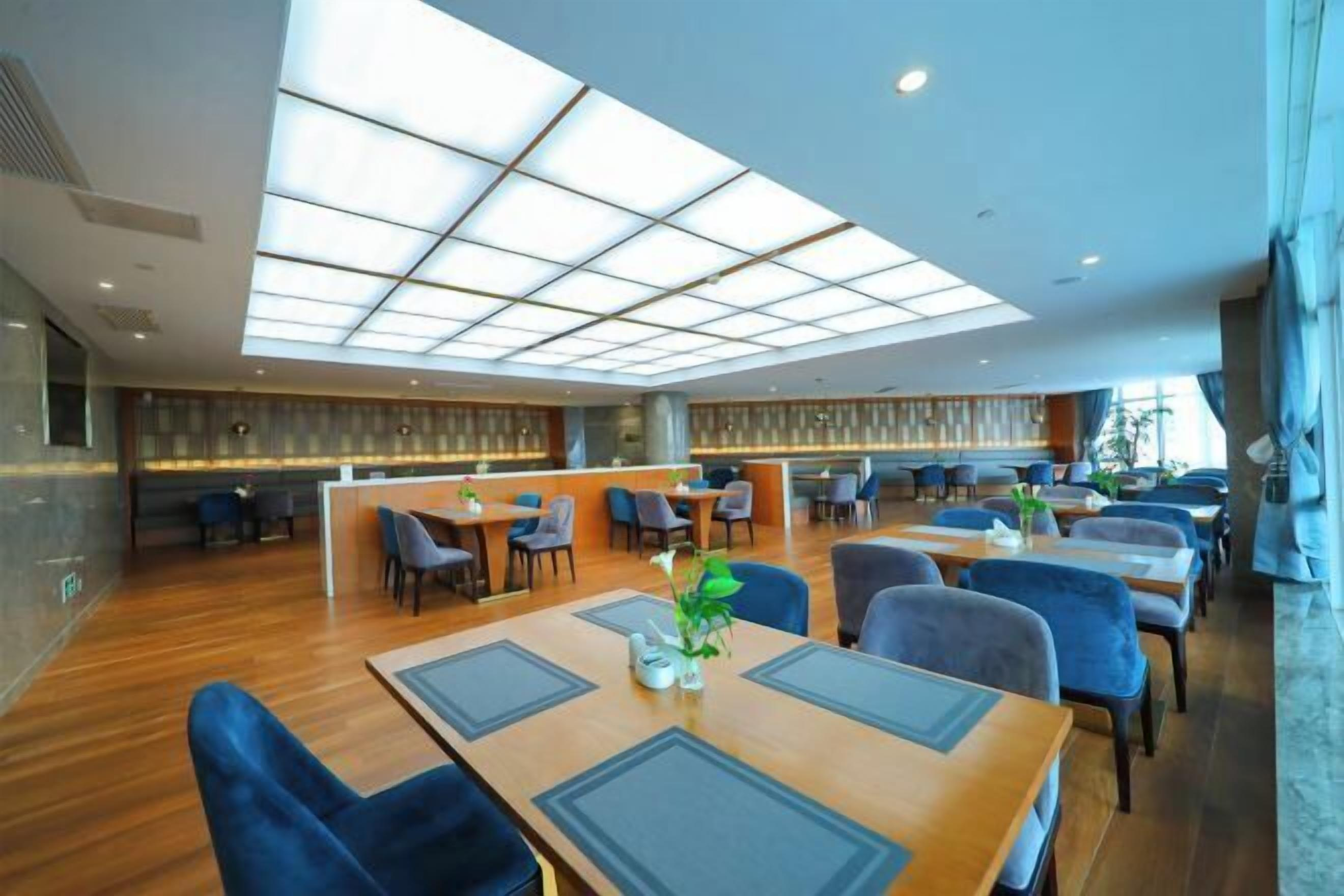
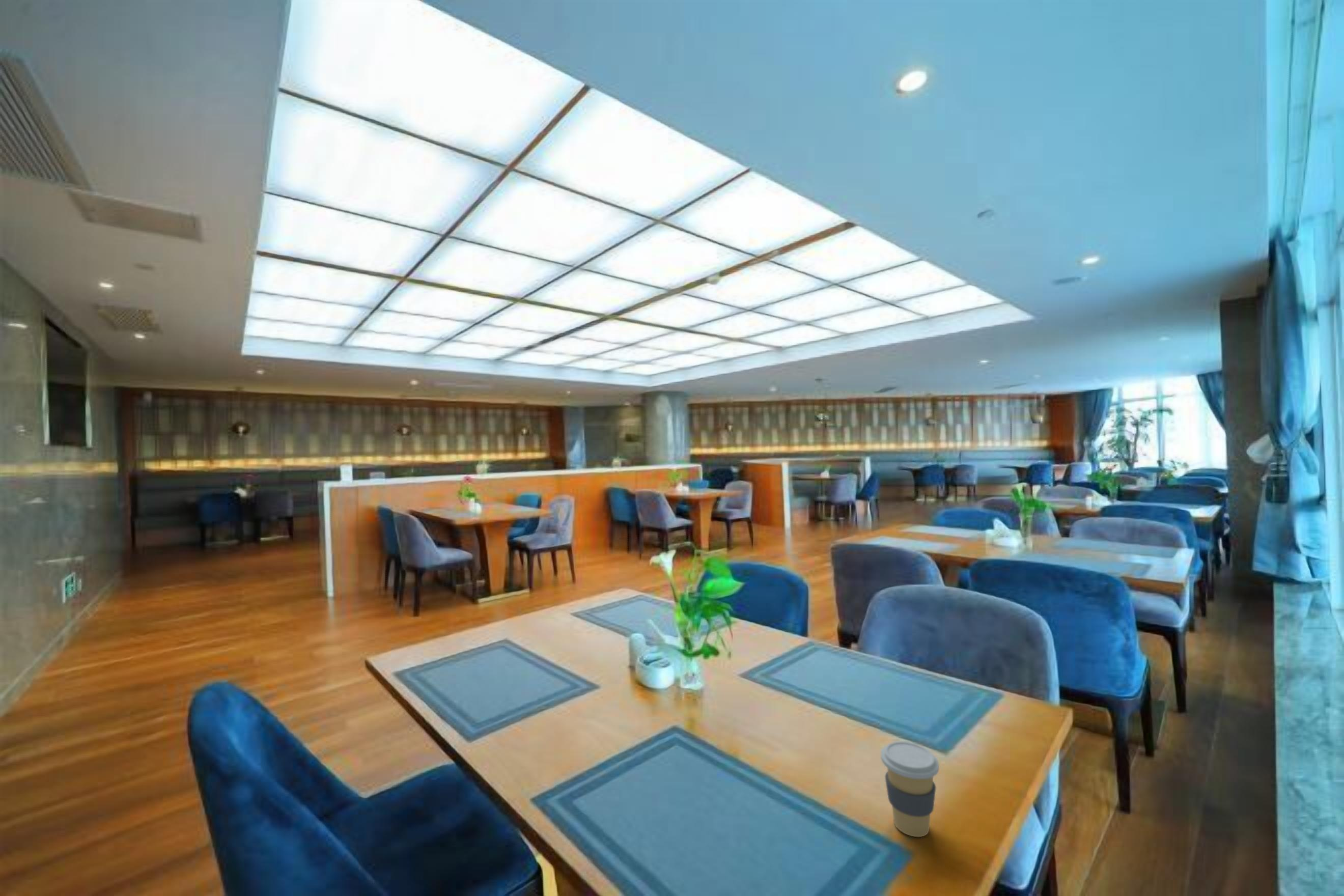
+ coffee cup (910, 789)
